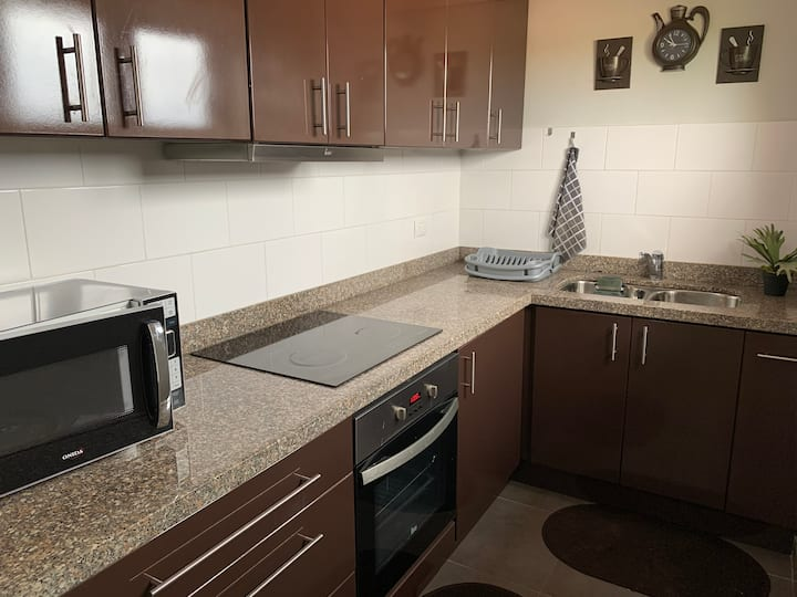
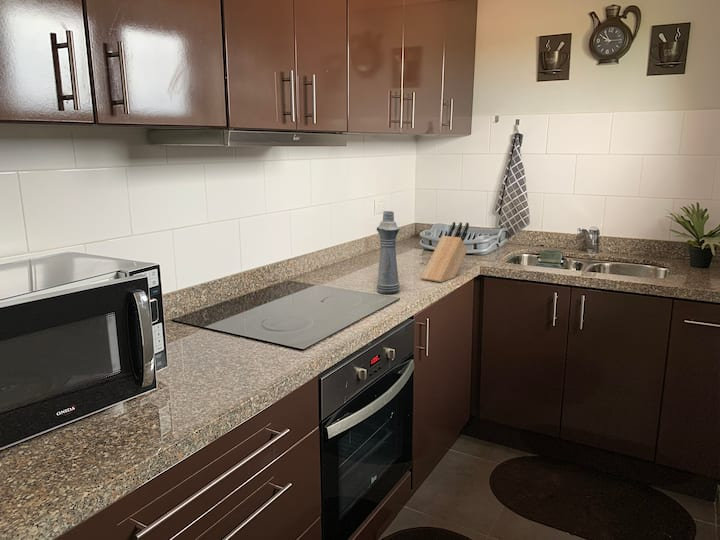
+ knife block (447, 250)
+ bottle (387, 252)
